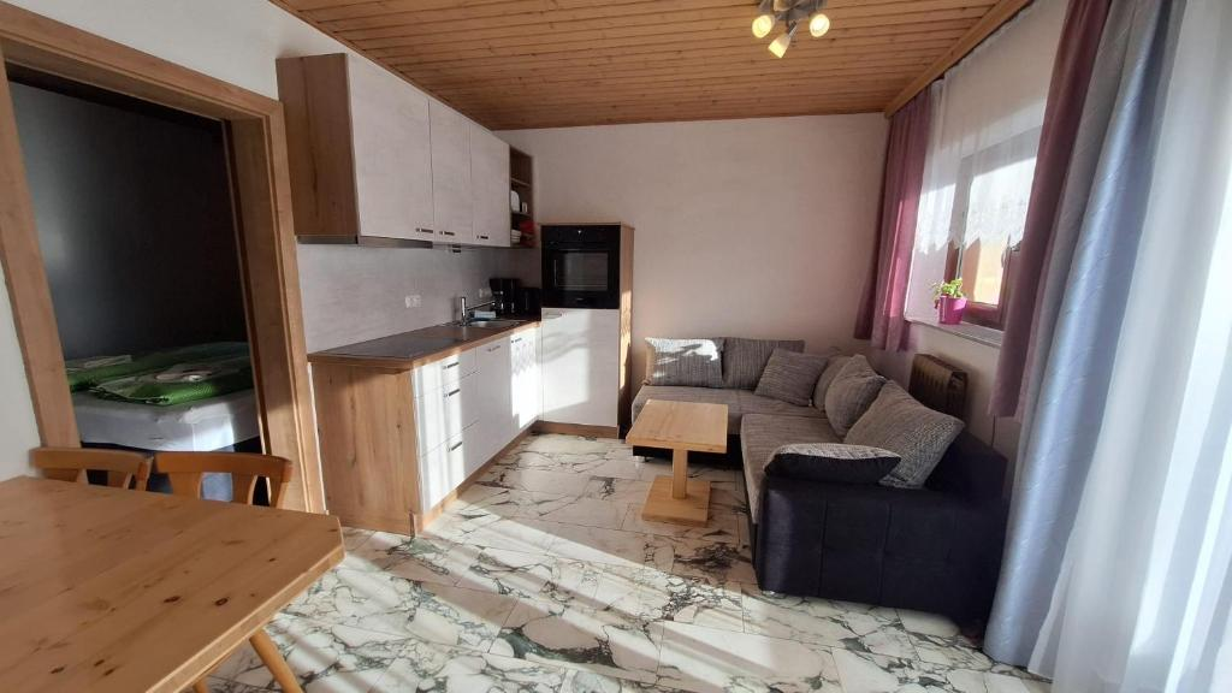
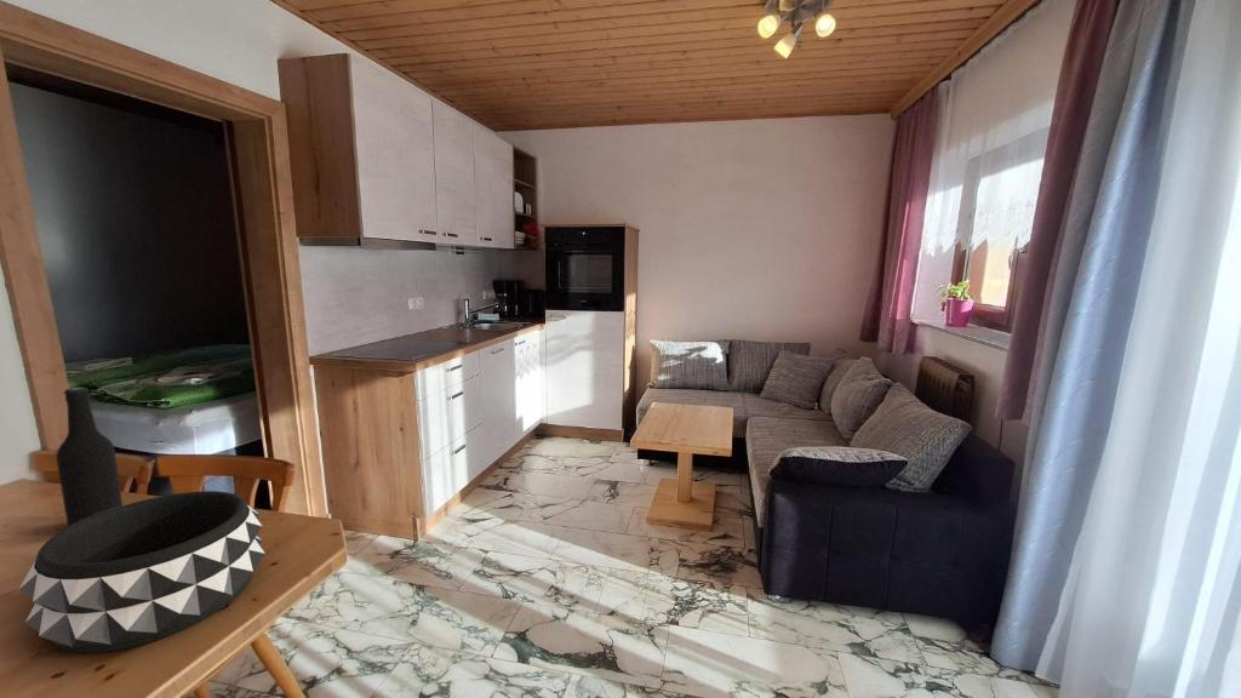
+ decorative bowl (158, 561)
+ bottle (86, 458)
